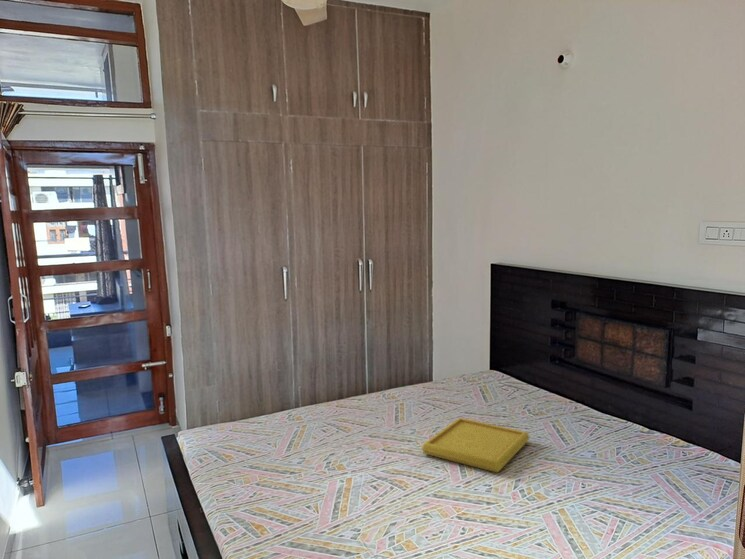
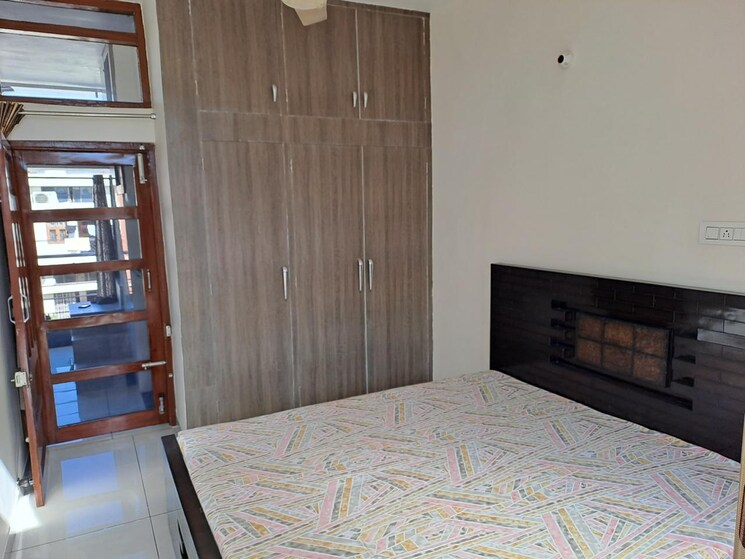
- serving tray (476, 442)
